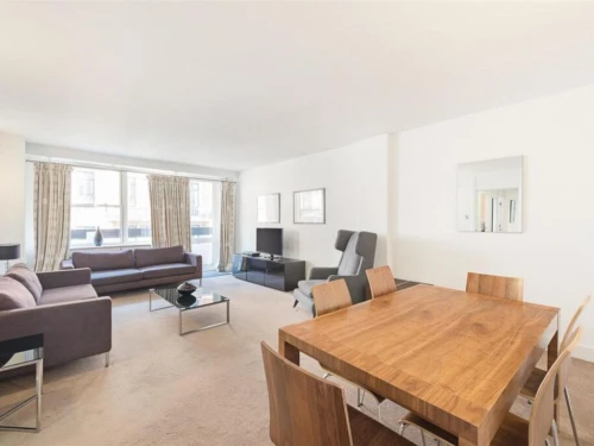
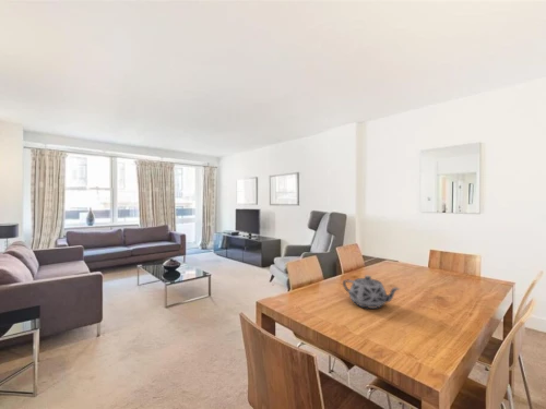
+ teapot (369, 290)
